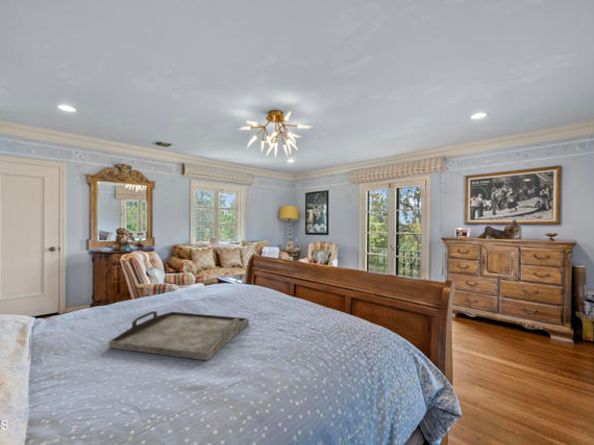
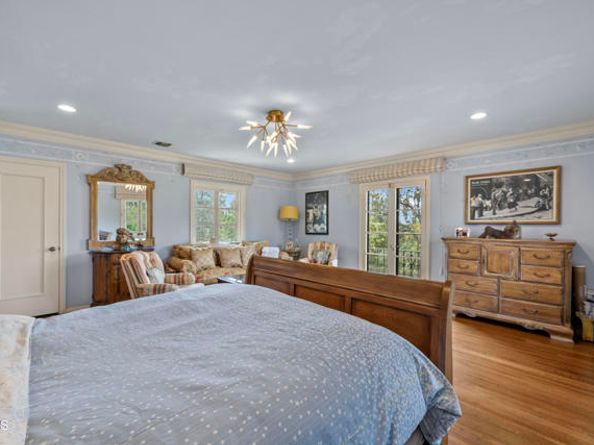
- serving tray (186, 326)
